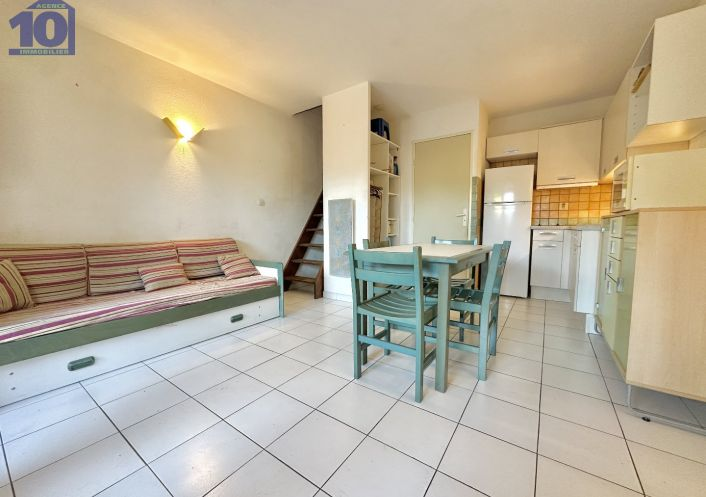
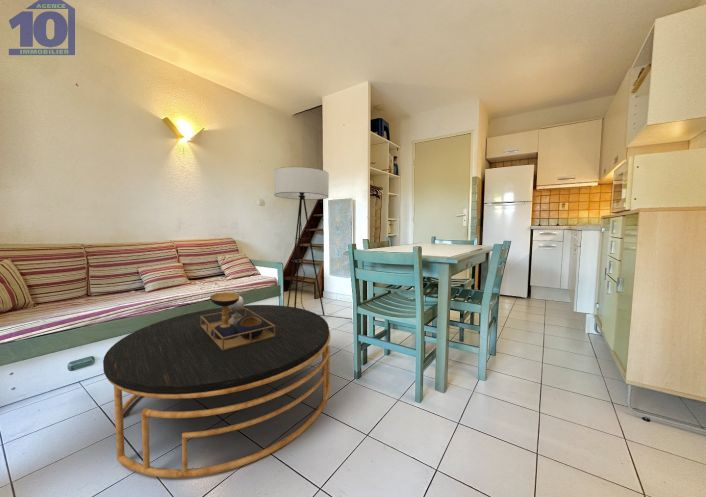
+ floor lamp (312, 250)
+ coffee table (234, 344)
